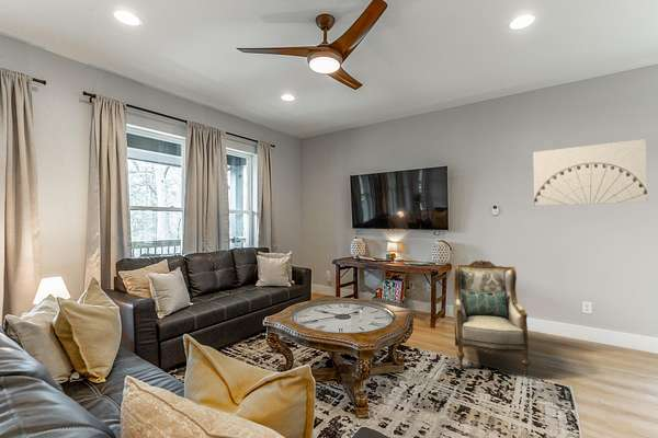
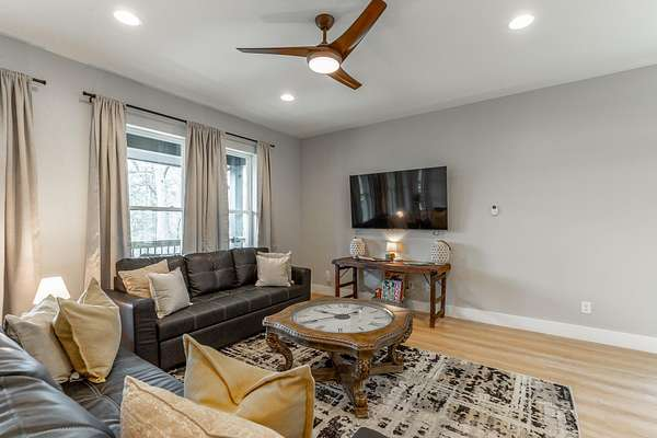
- wall art (585, 174)
- armchair (486, 311)
